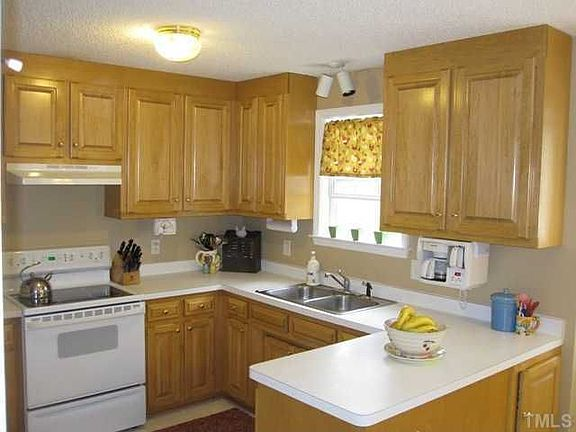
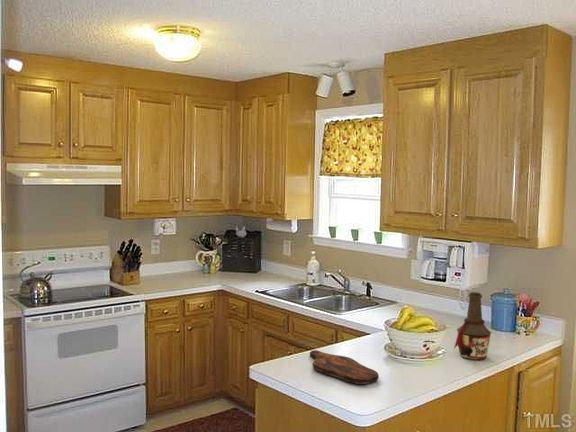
+ cutting board (336, 365)
+ bottle (472, 324)
